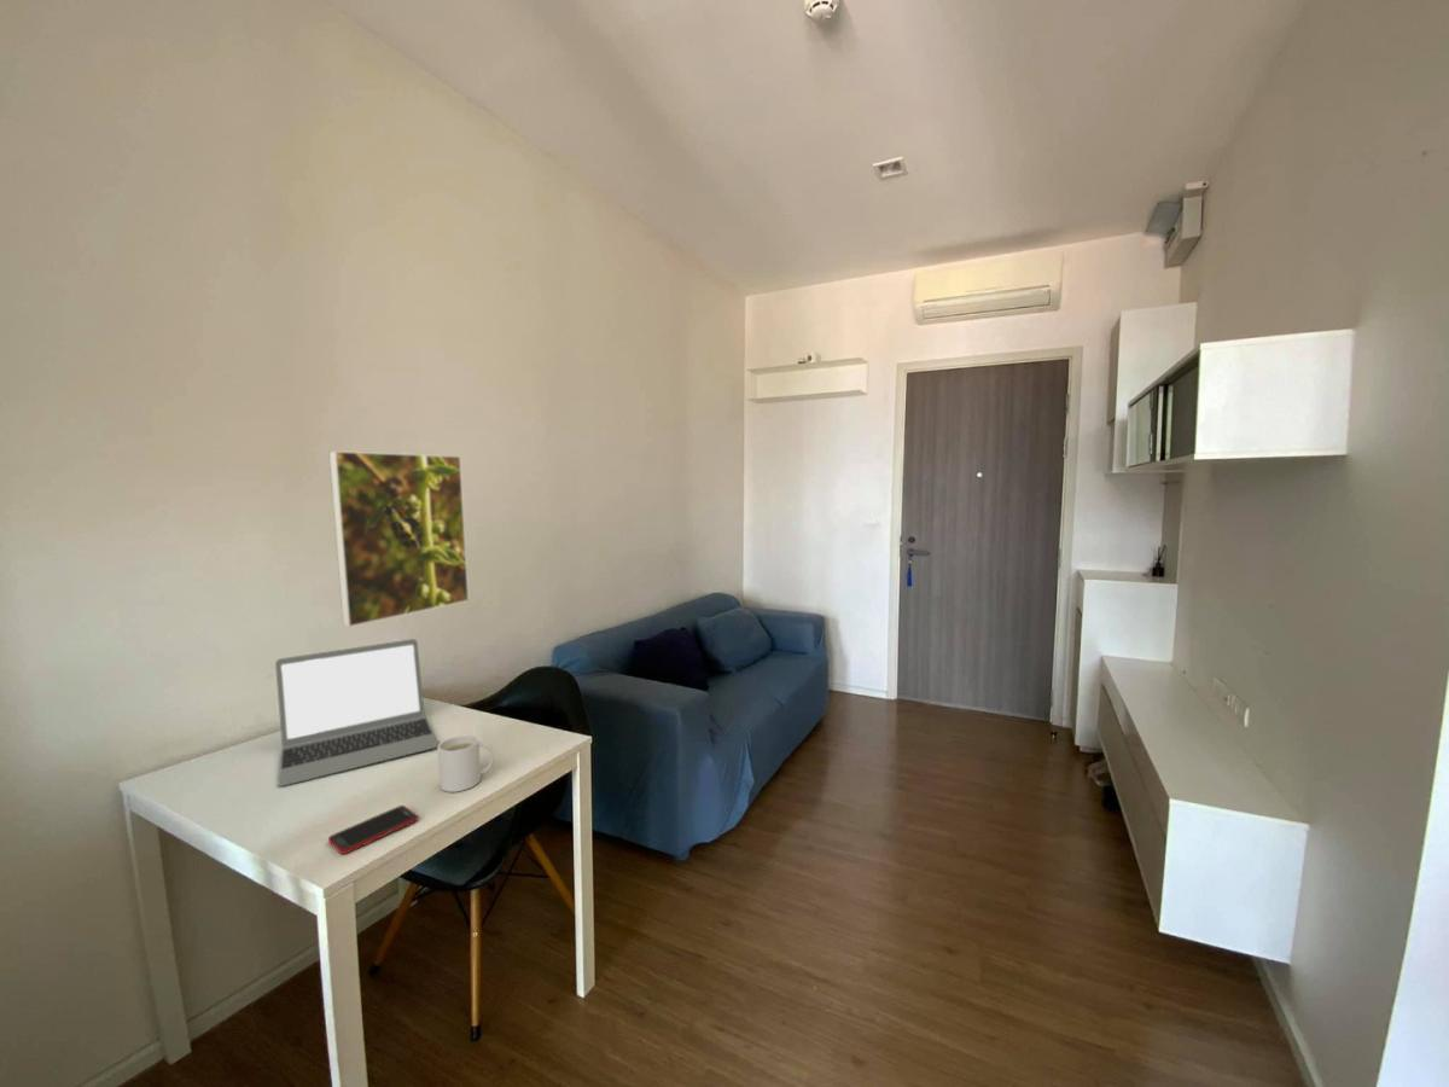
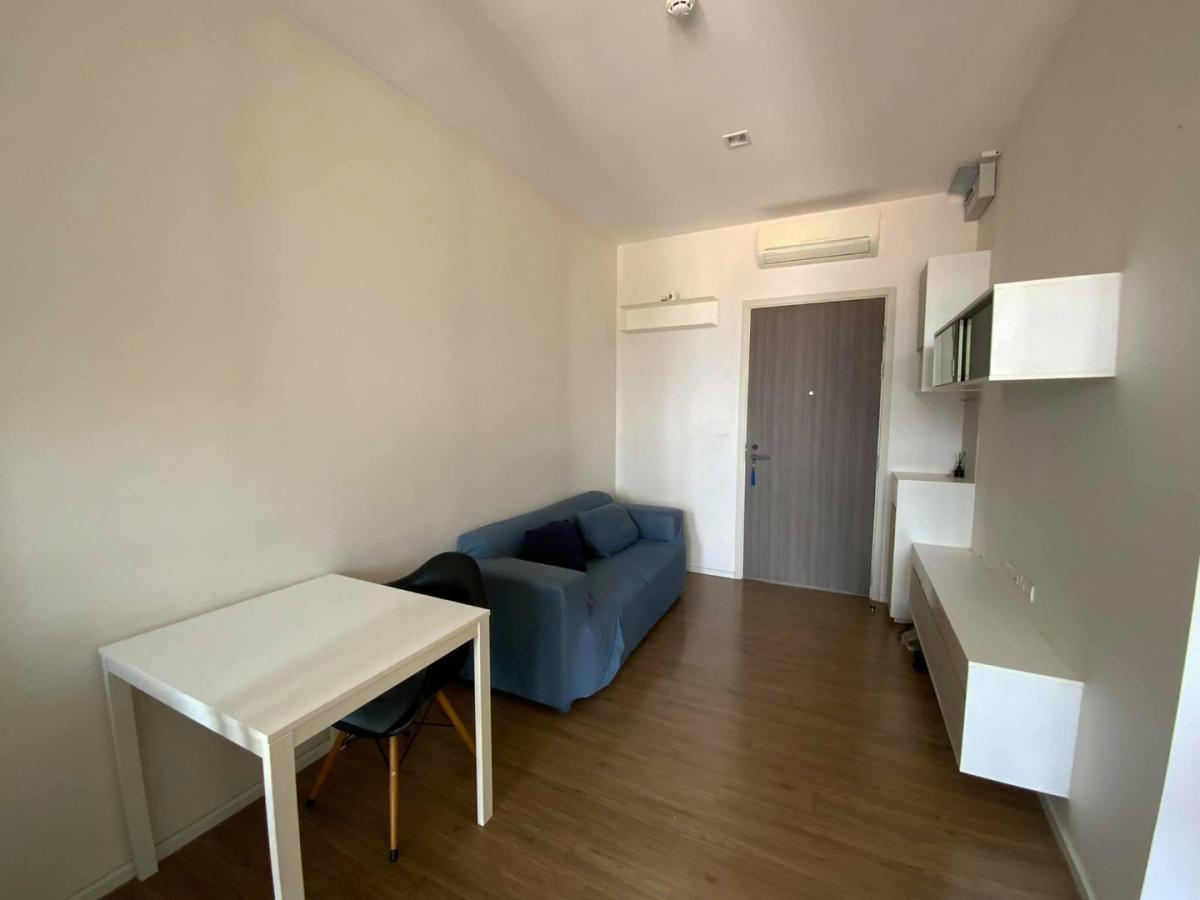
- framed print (406, 534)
- cell phone (374, 829)
- laptop (356, 703)
- mug (464, 762)
